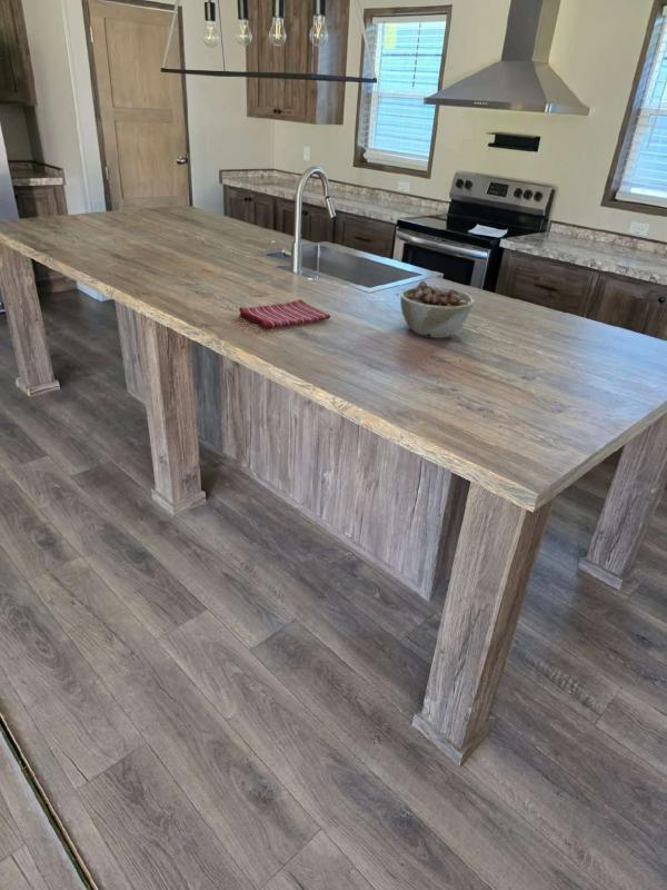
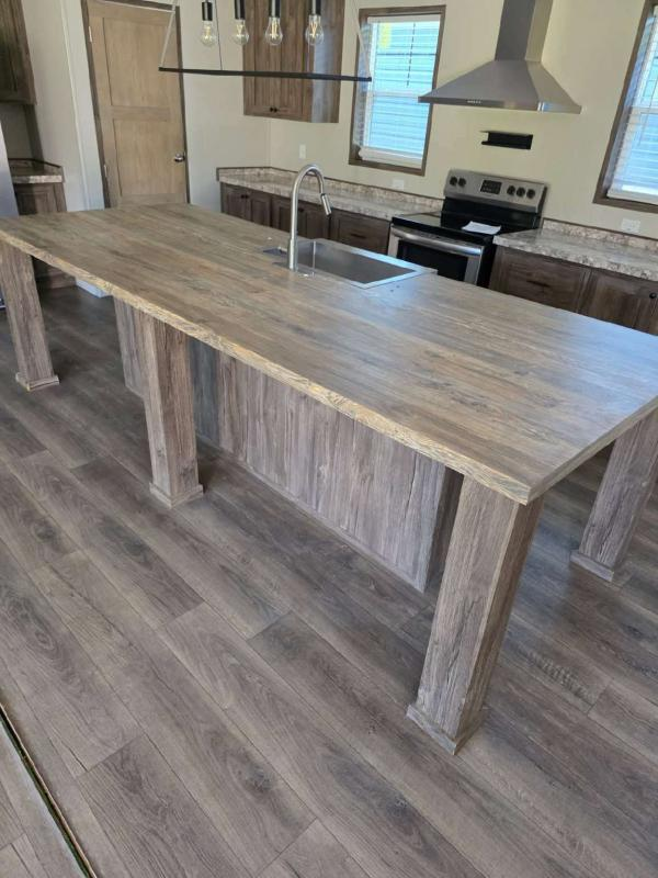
- bowl (435, 307)
- dish towel (283, 314)
